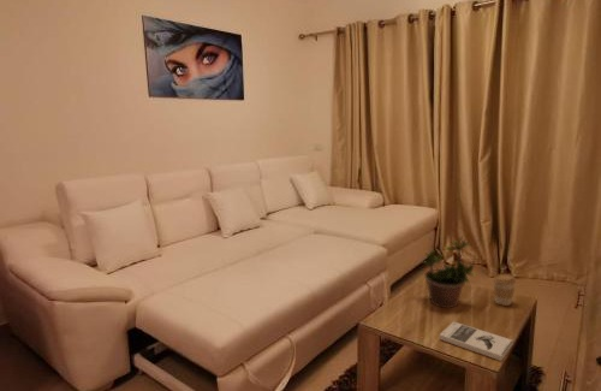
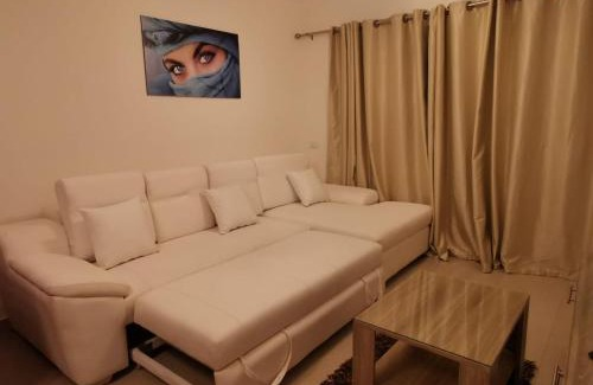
- coffee cup (504, 289)
- potted plant (446, 268)
- book (475, 339)
